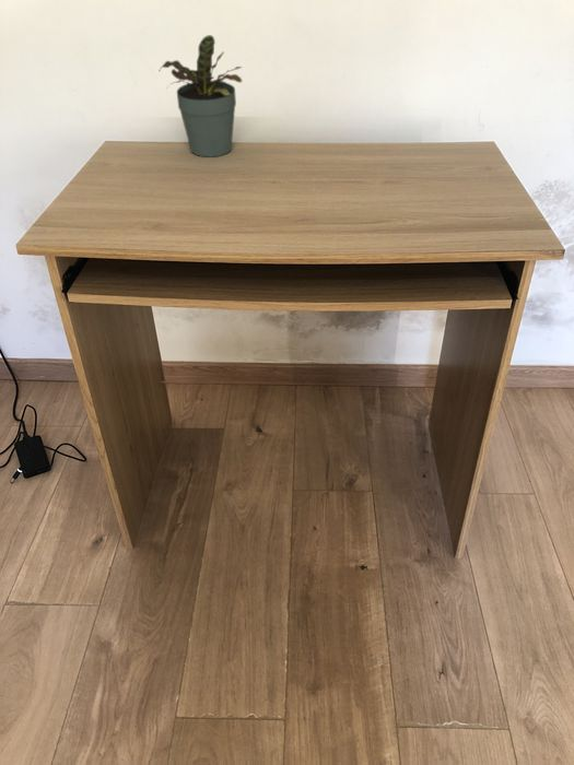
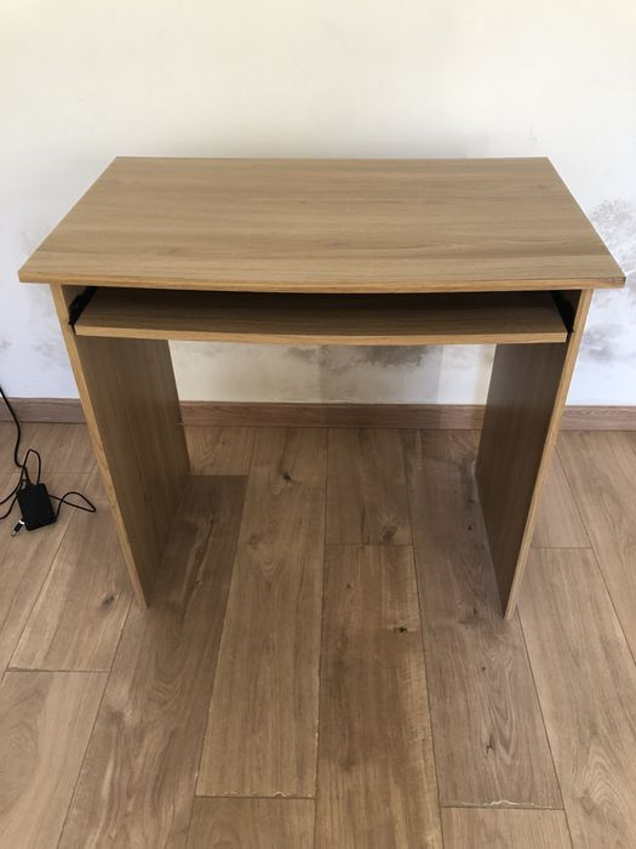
- potted plant (201, 96)
